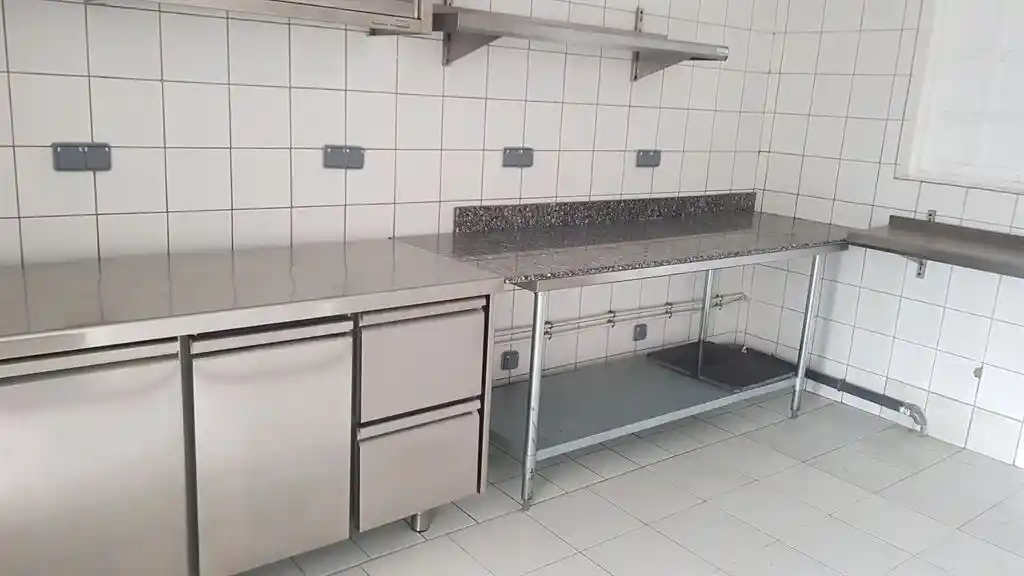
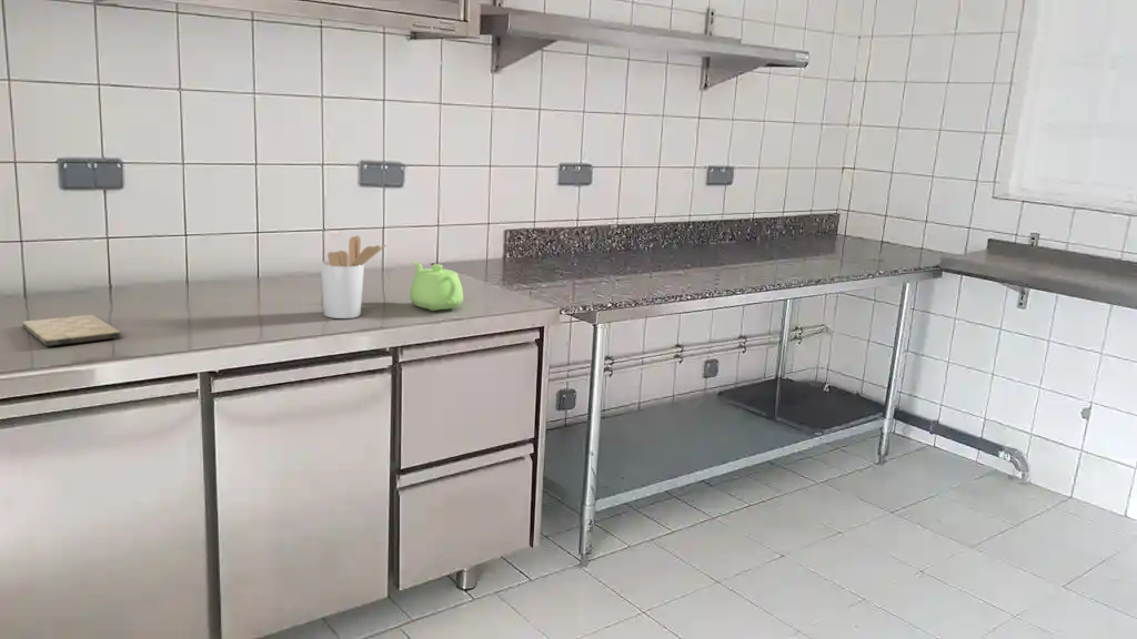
+ cutting board (71, 328)
+ teapot (434, 285)
+ utensil holder (352, 277)
